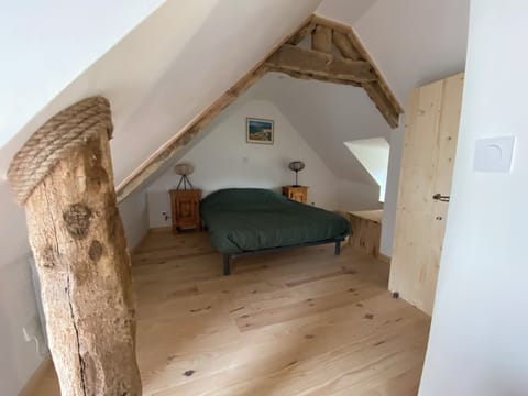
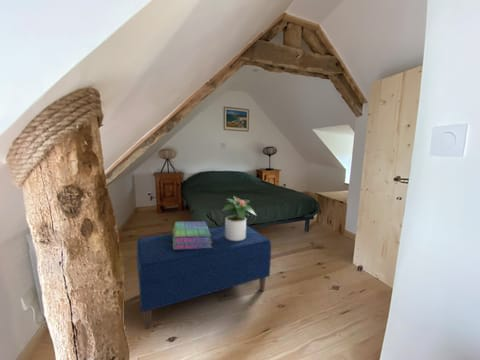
+ stack of books (191, 234)
+ potted plant (237, 218)
+ bench (204, 265)
